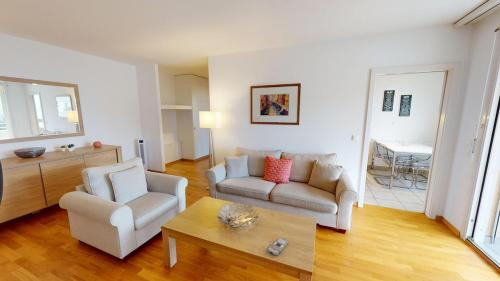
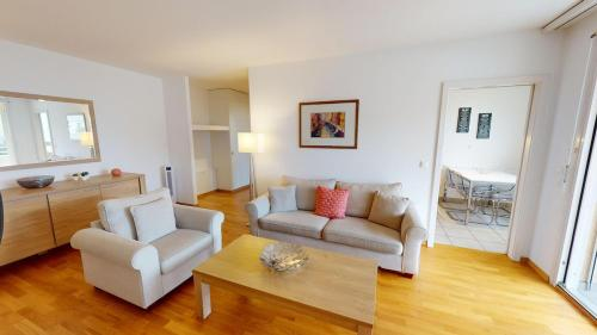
- remote control (278, 245)
